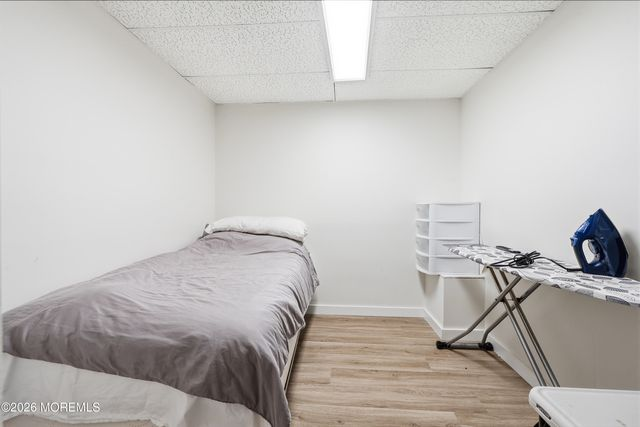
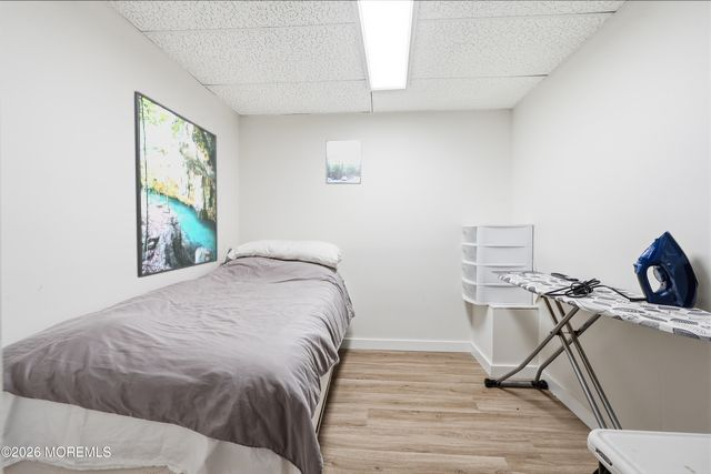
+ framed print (183, 193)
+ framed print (343, 161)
